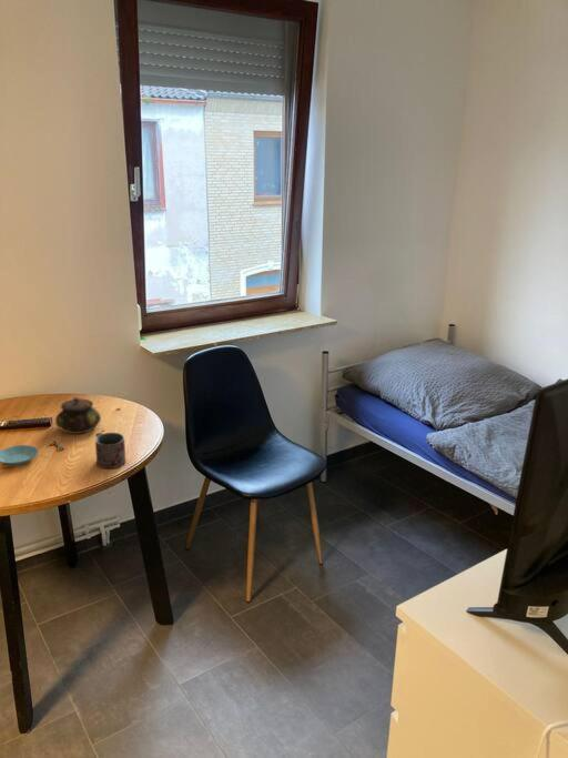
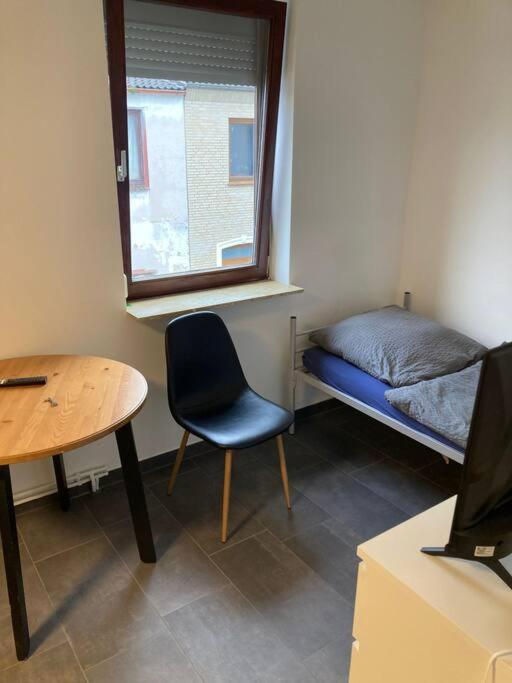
- teapot (78, 413)
- mug (109, 447)
- saucer (18, 456)
